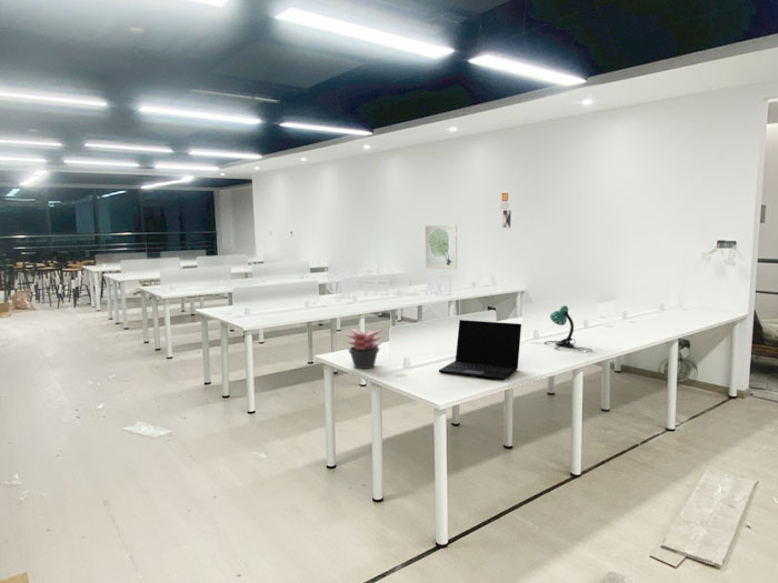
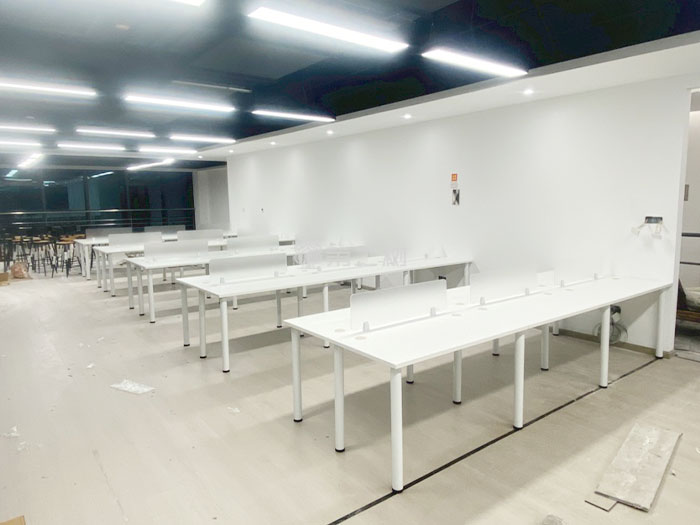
- wall art (440, 247)
- succulent plant (363, 348)
- desk lamp (563, 324)
- laptop (480, 348)
